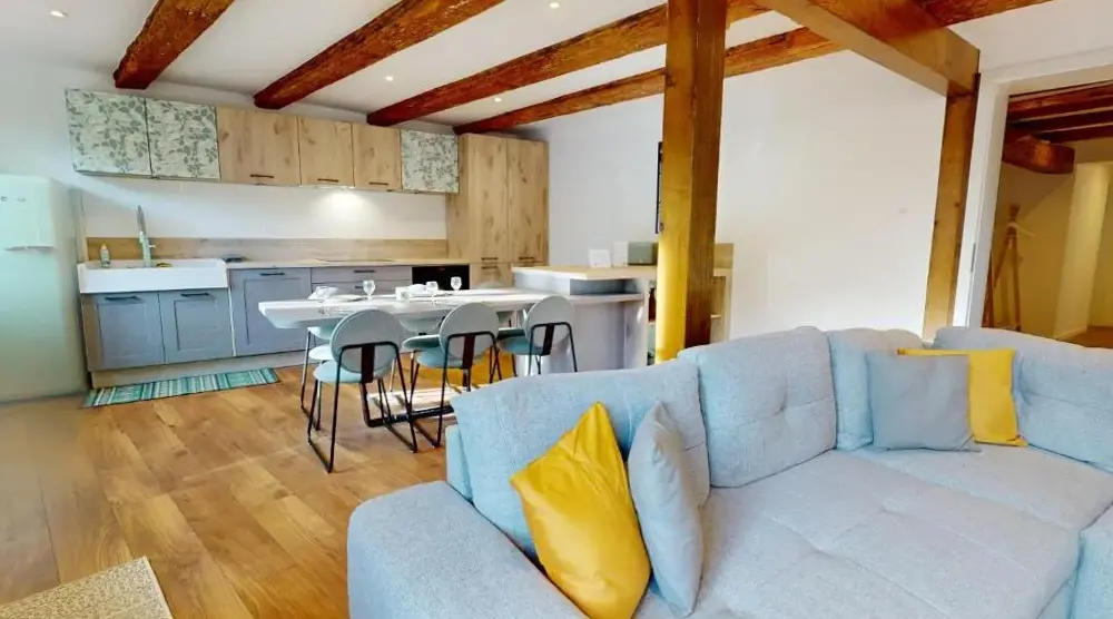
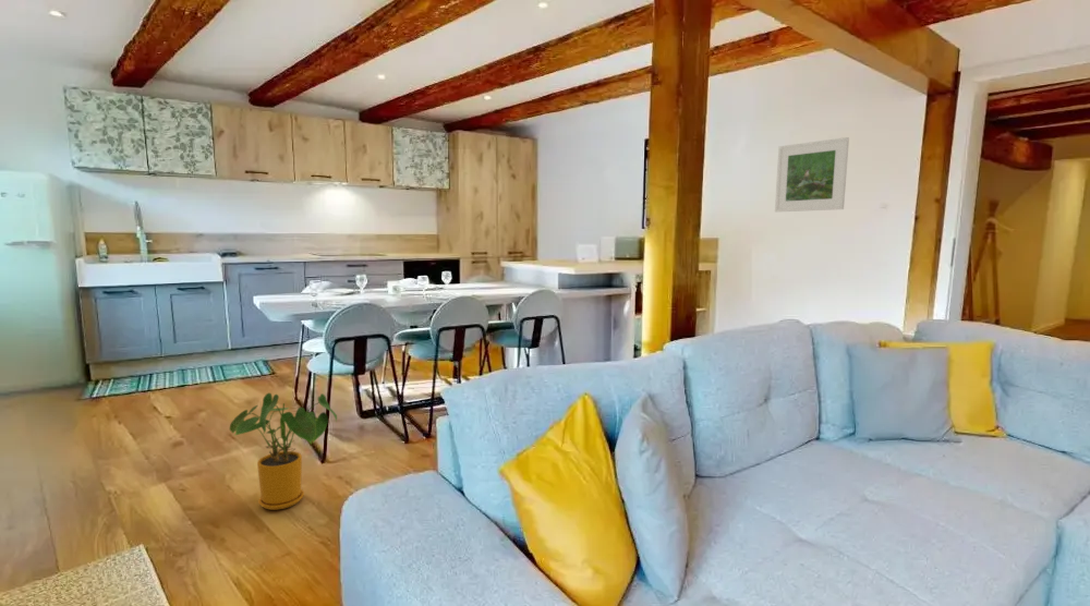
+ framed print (810, 177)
+ house plant (284, 447)
